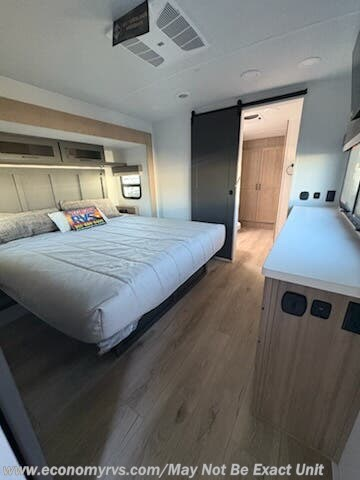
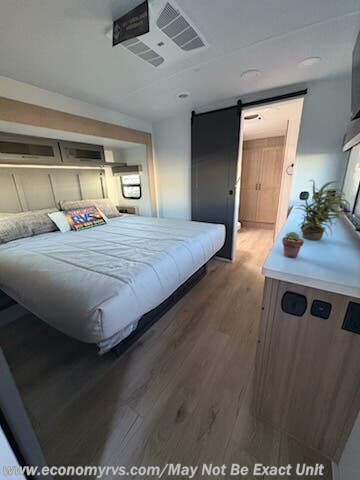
+ potted succulent (292, 243)
+ potted plant (321, 210)
